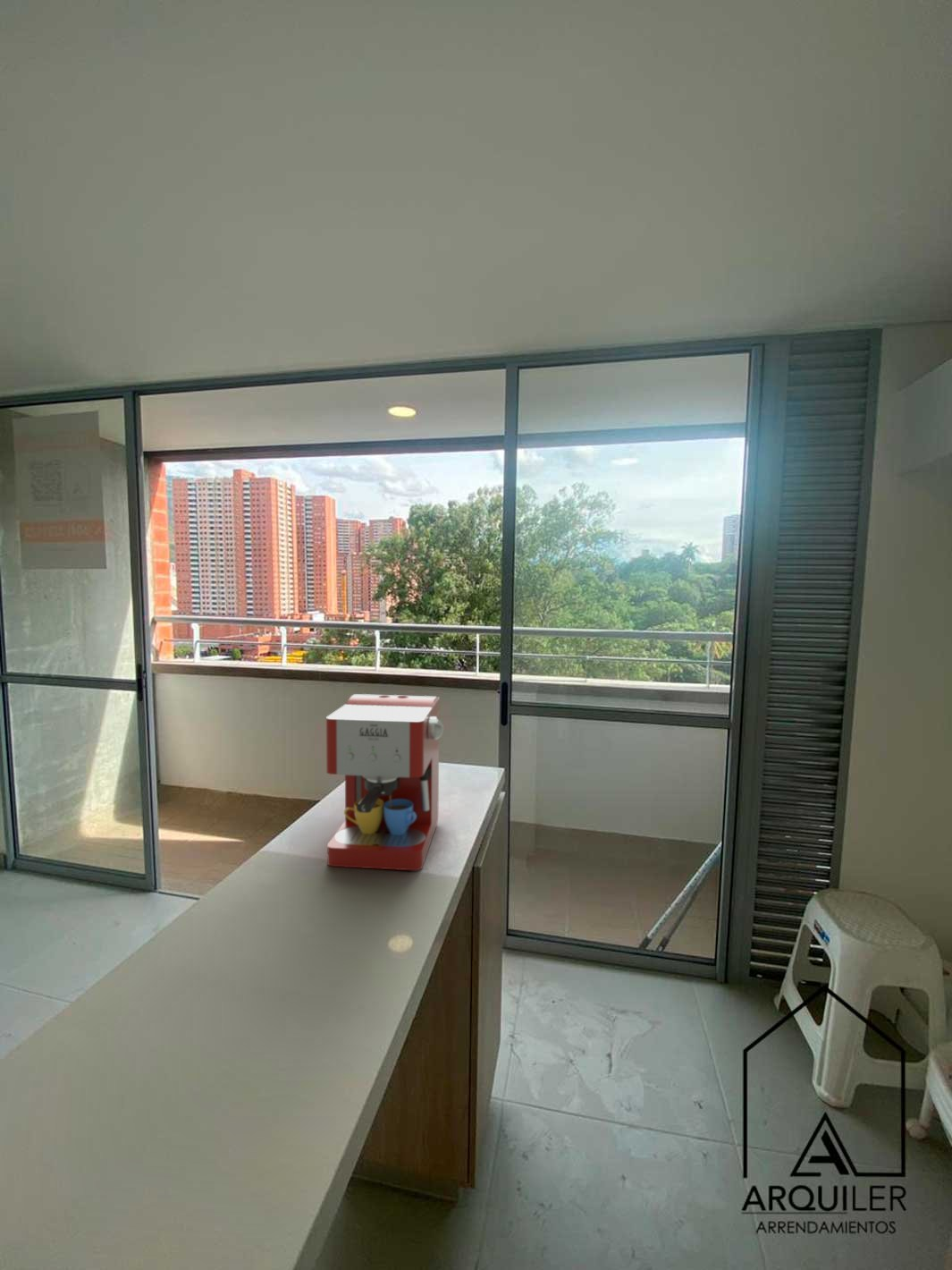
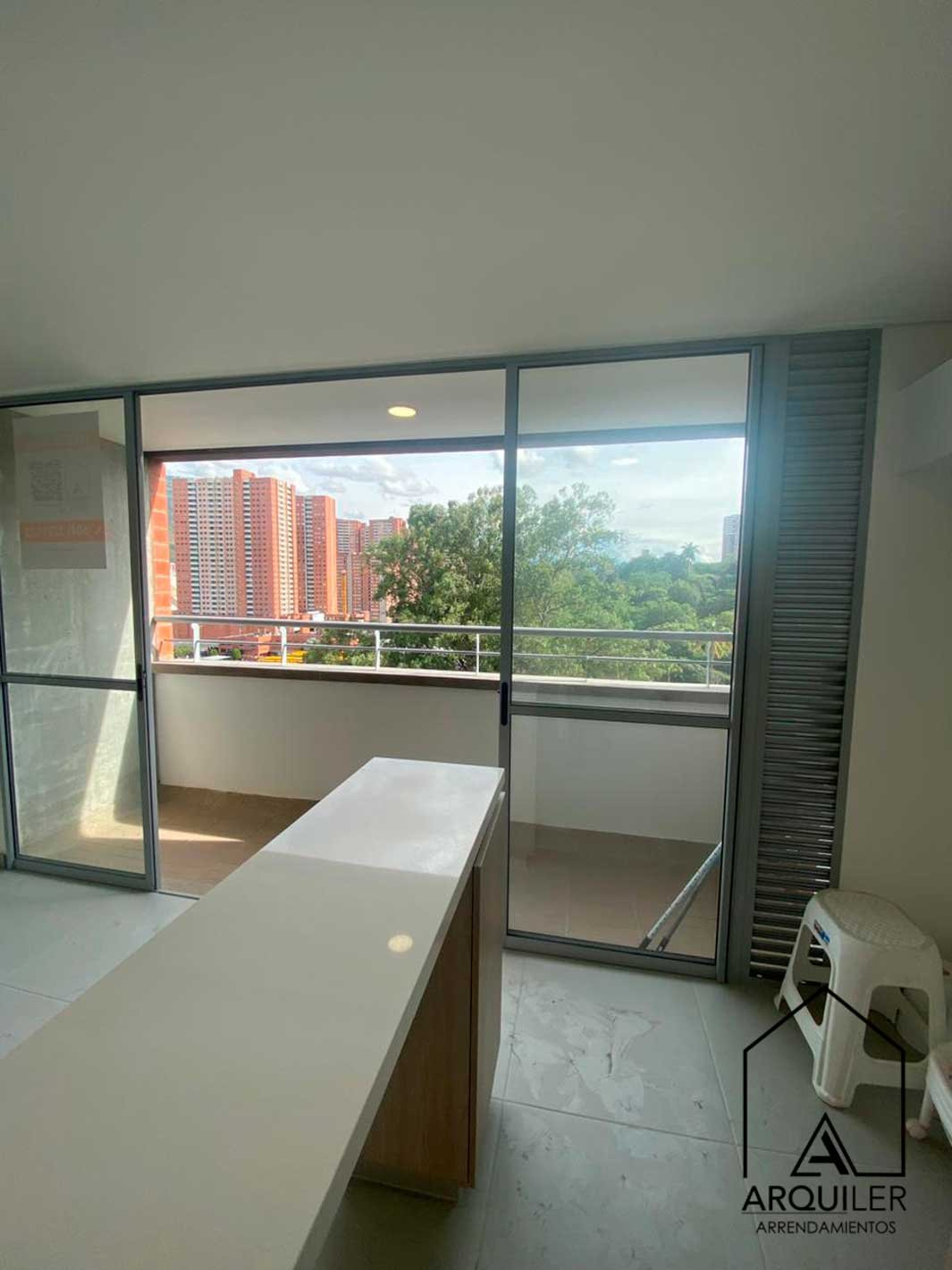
- coffee maker (387, 771)
